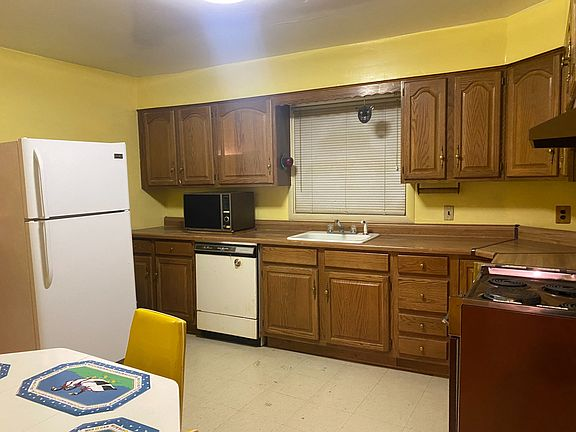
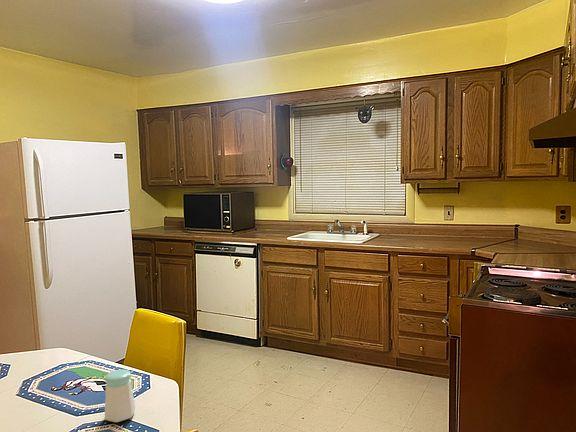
+ salt shaker (119, 394)
